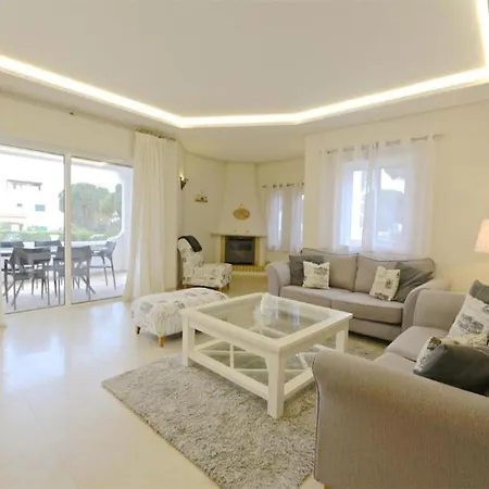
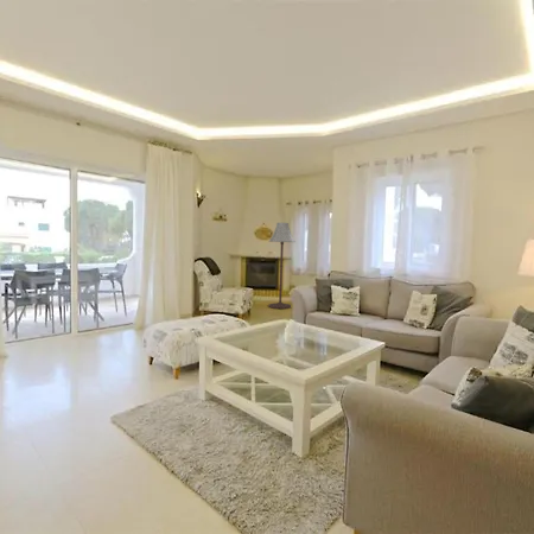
+ floor lamp (281, 265)
